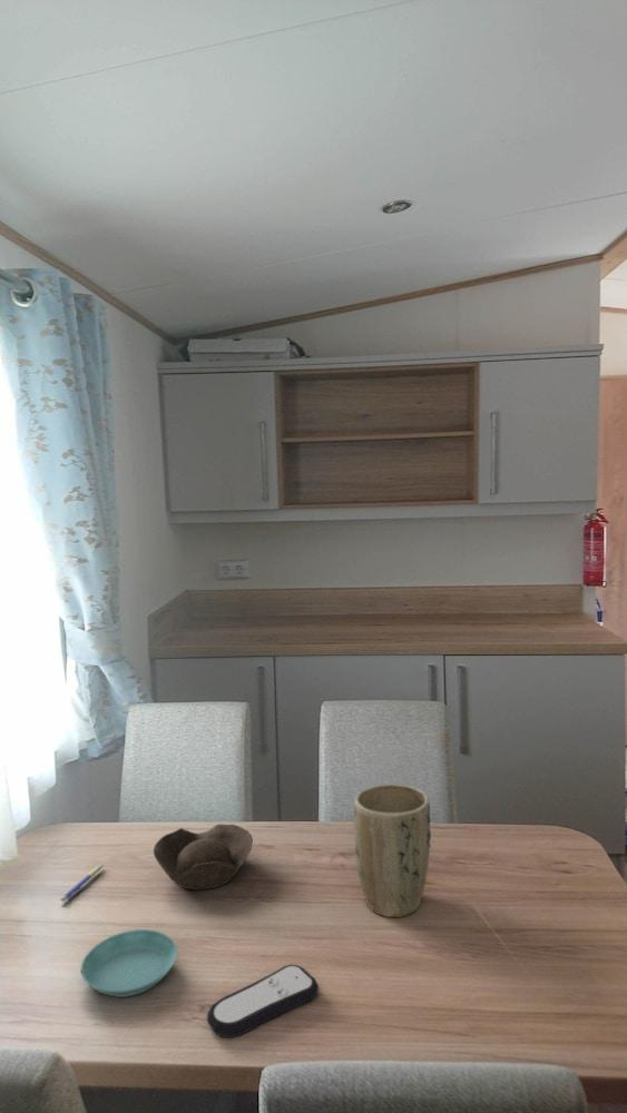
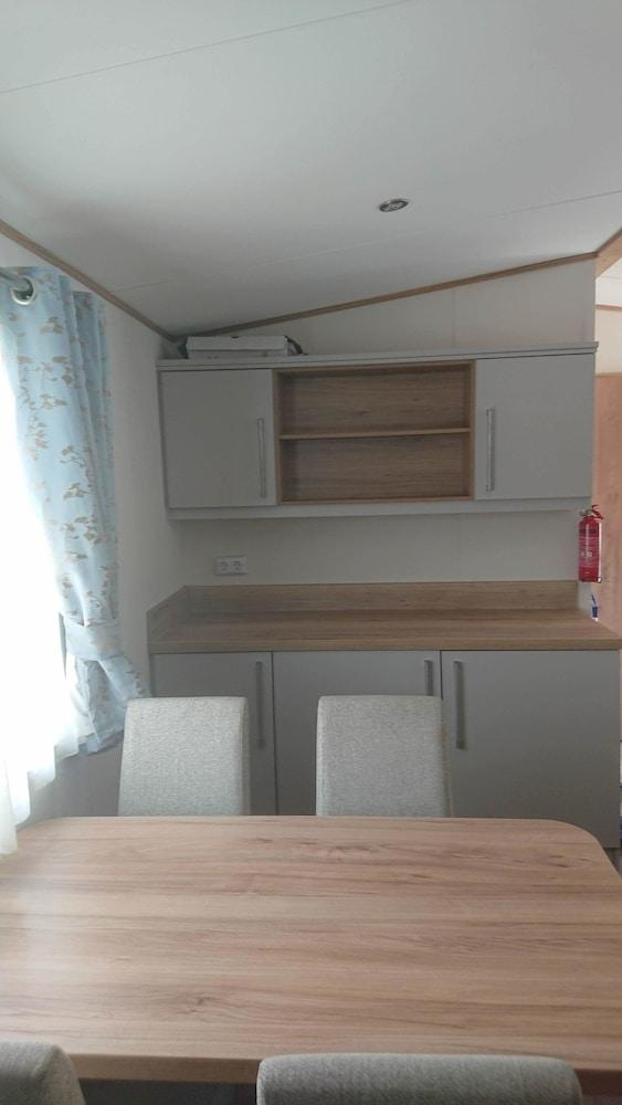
- bowl (202, 850)
- saucer (129, 965)
- pen (84, 880)
- remote control (263, 999)
- plant pot (392, 850)
